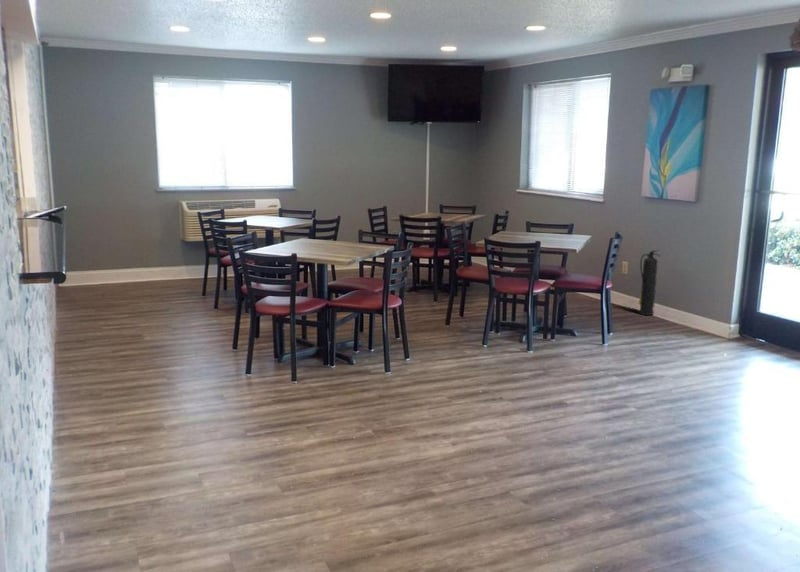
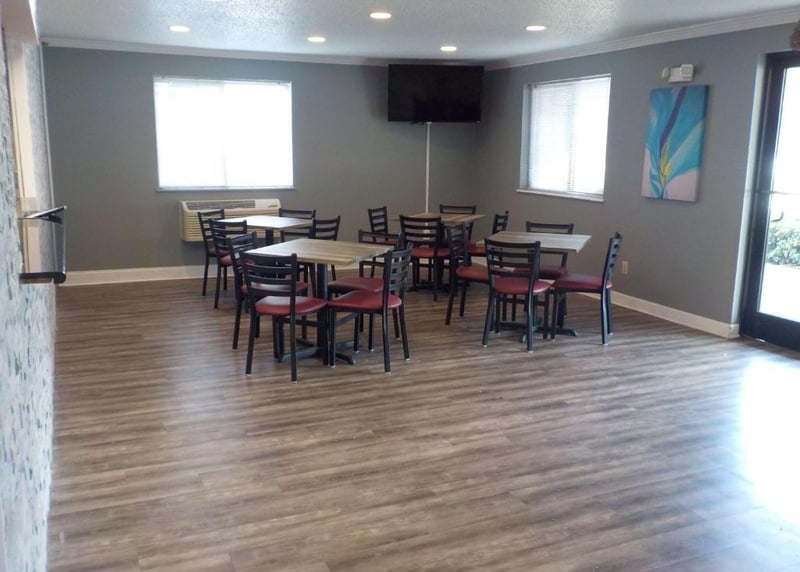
- fire extinguisher (648, 281)
